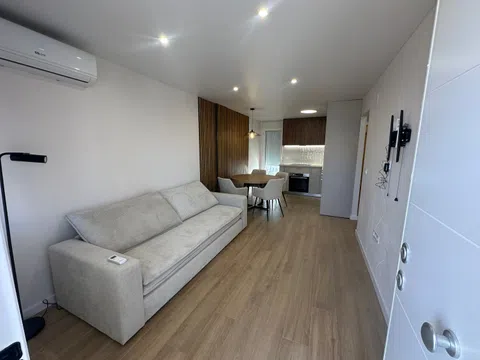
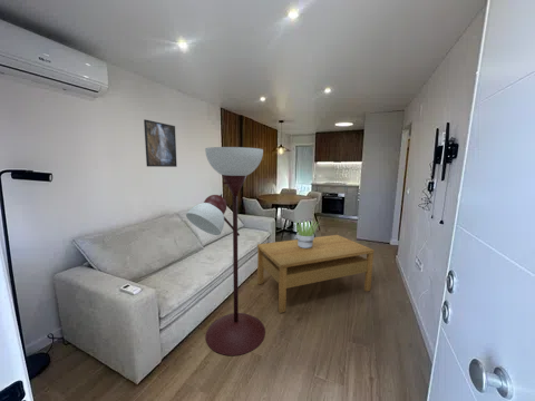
+ floor lamp (233, 250)
+ potted plant (304, 234)
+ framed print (162, 145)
+ coffee table (313, 266)
